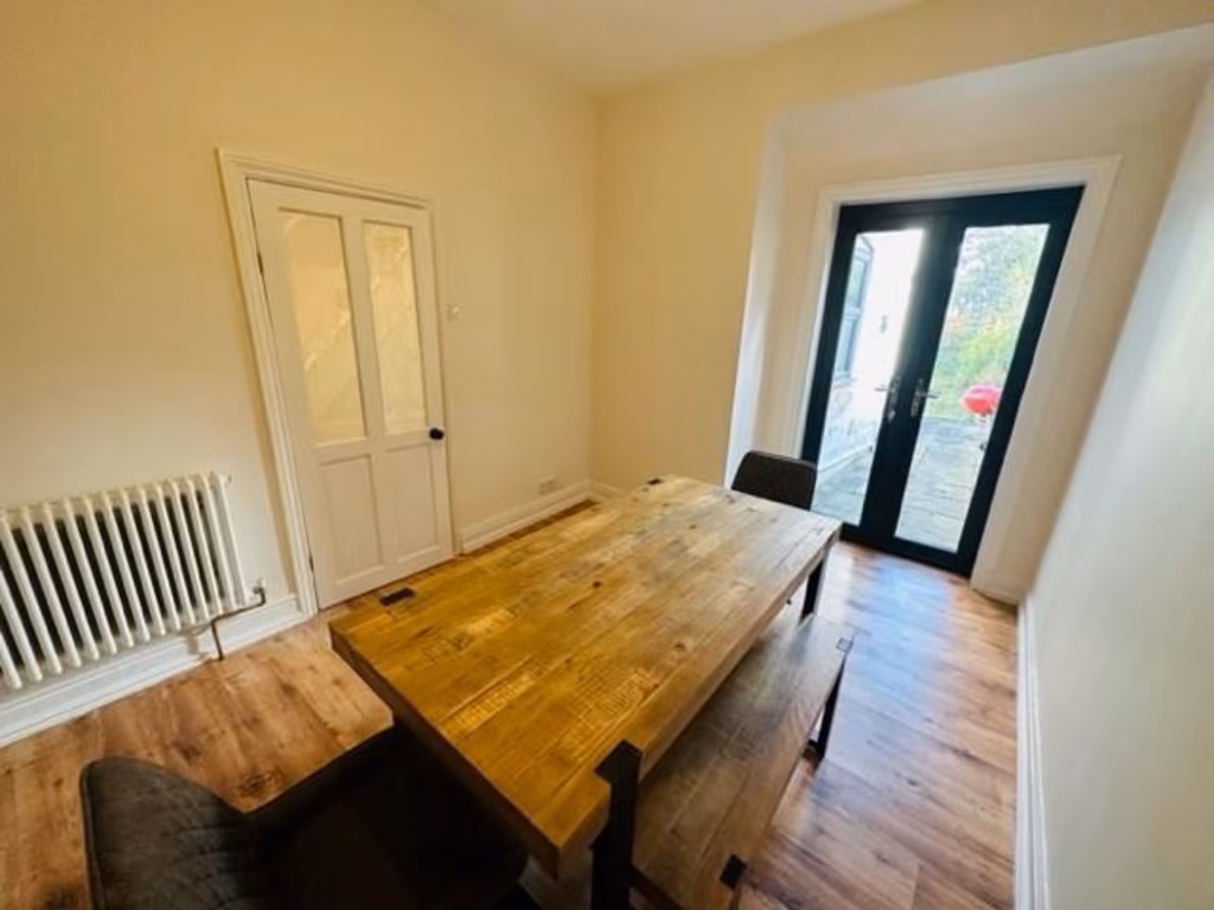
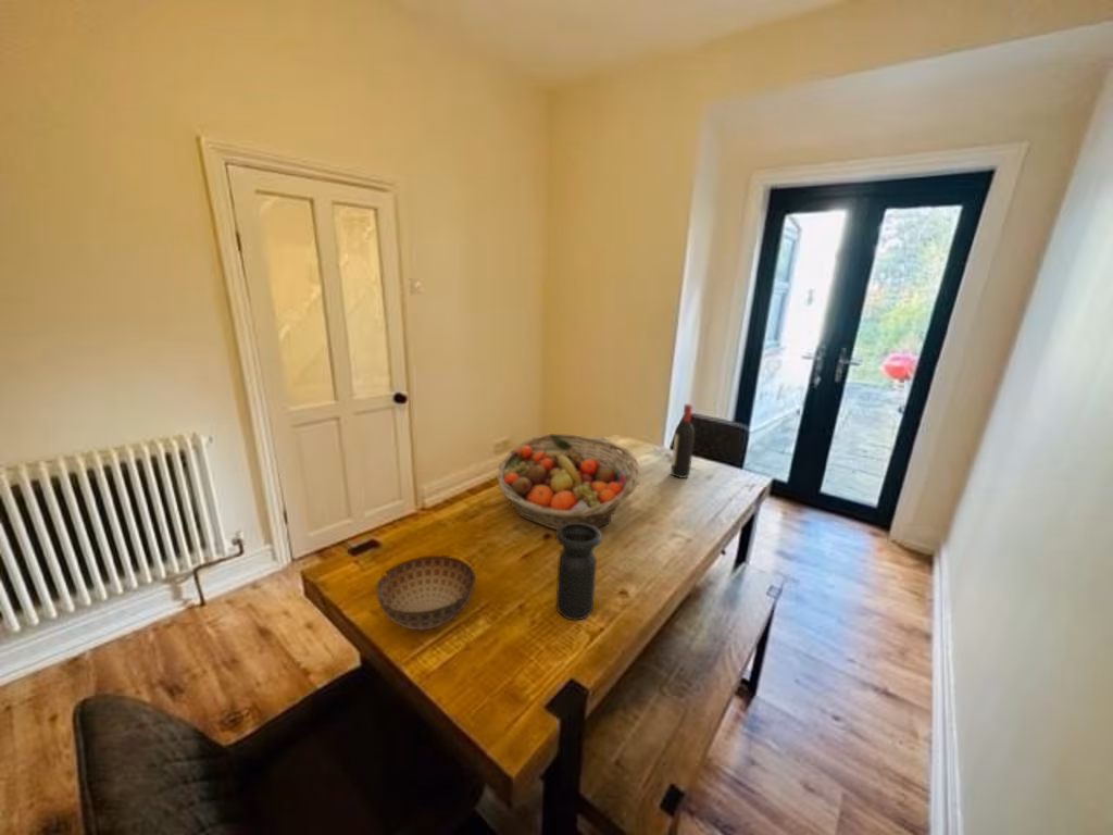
+ fruit basket (565, 478)
+ wine bottle (684, 440)
+ vase (576, 571)
+ bowl (427, 598)
